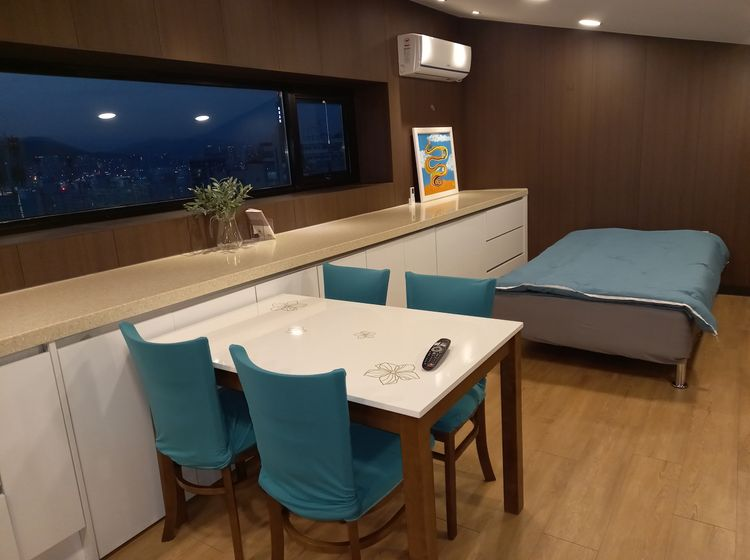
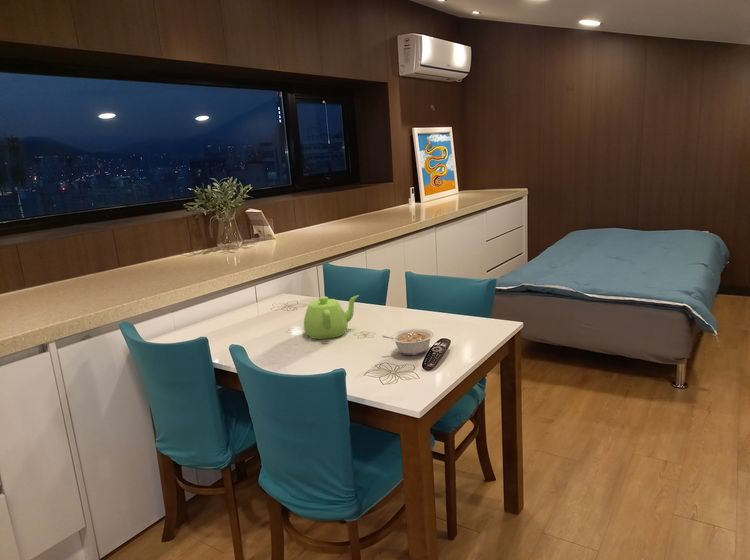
+ legume (411, 341)
+ teapot (331, 314)
